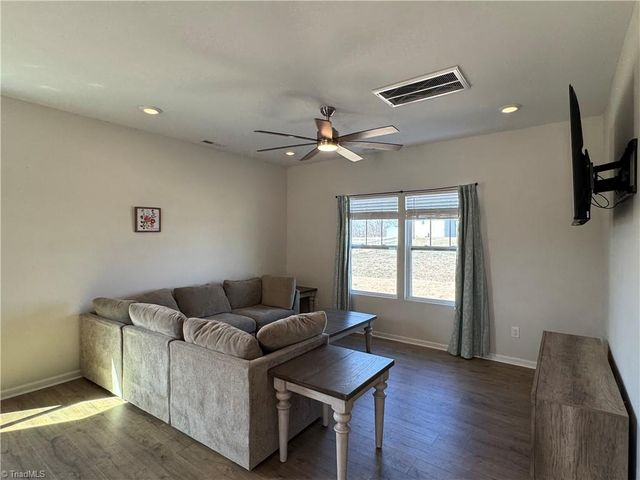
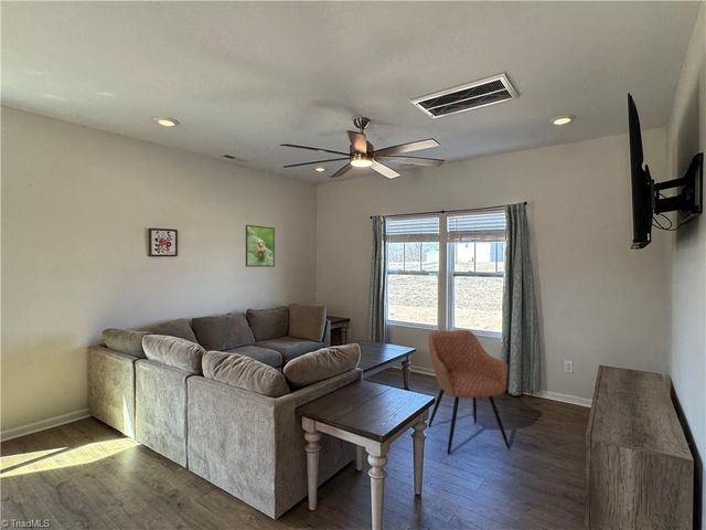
+ armchair (463, 385)
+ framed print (260, 246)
